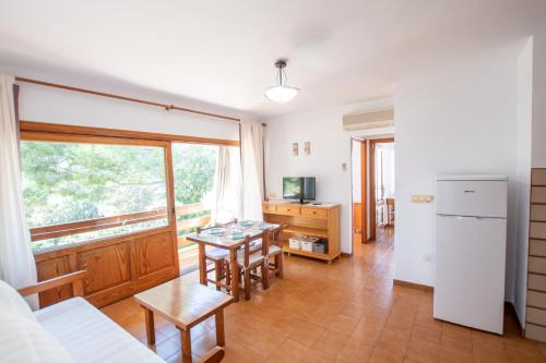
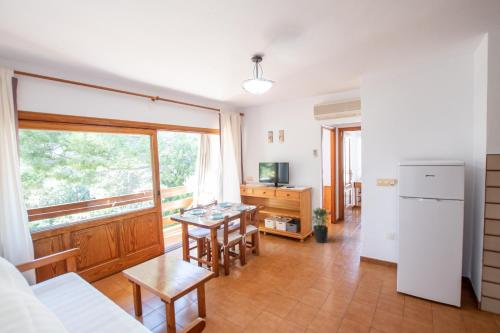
+ potted plant (319, 223)
